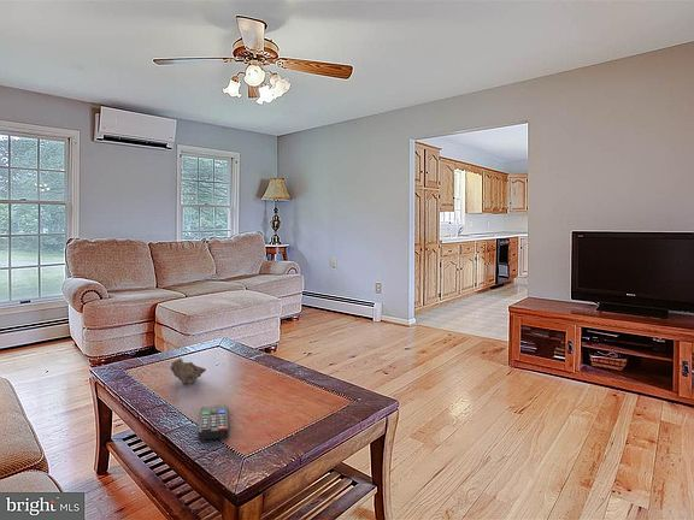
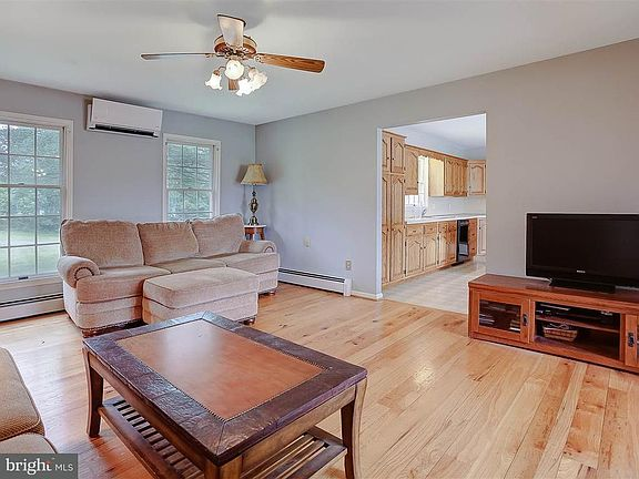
- remote control (213, 420)
- decorative bowl (188, 368)
